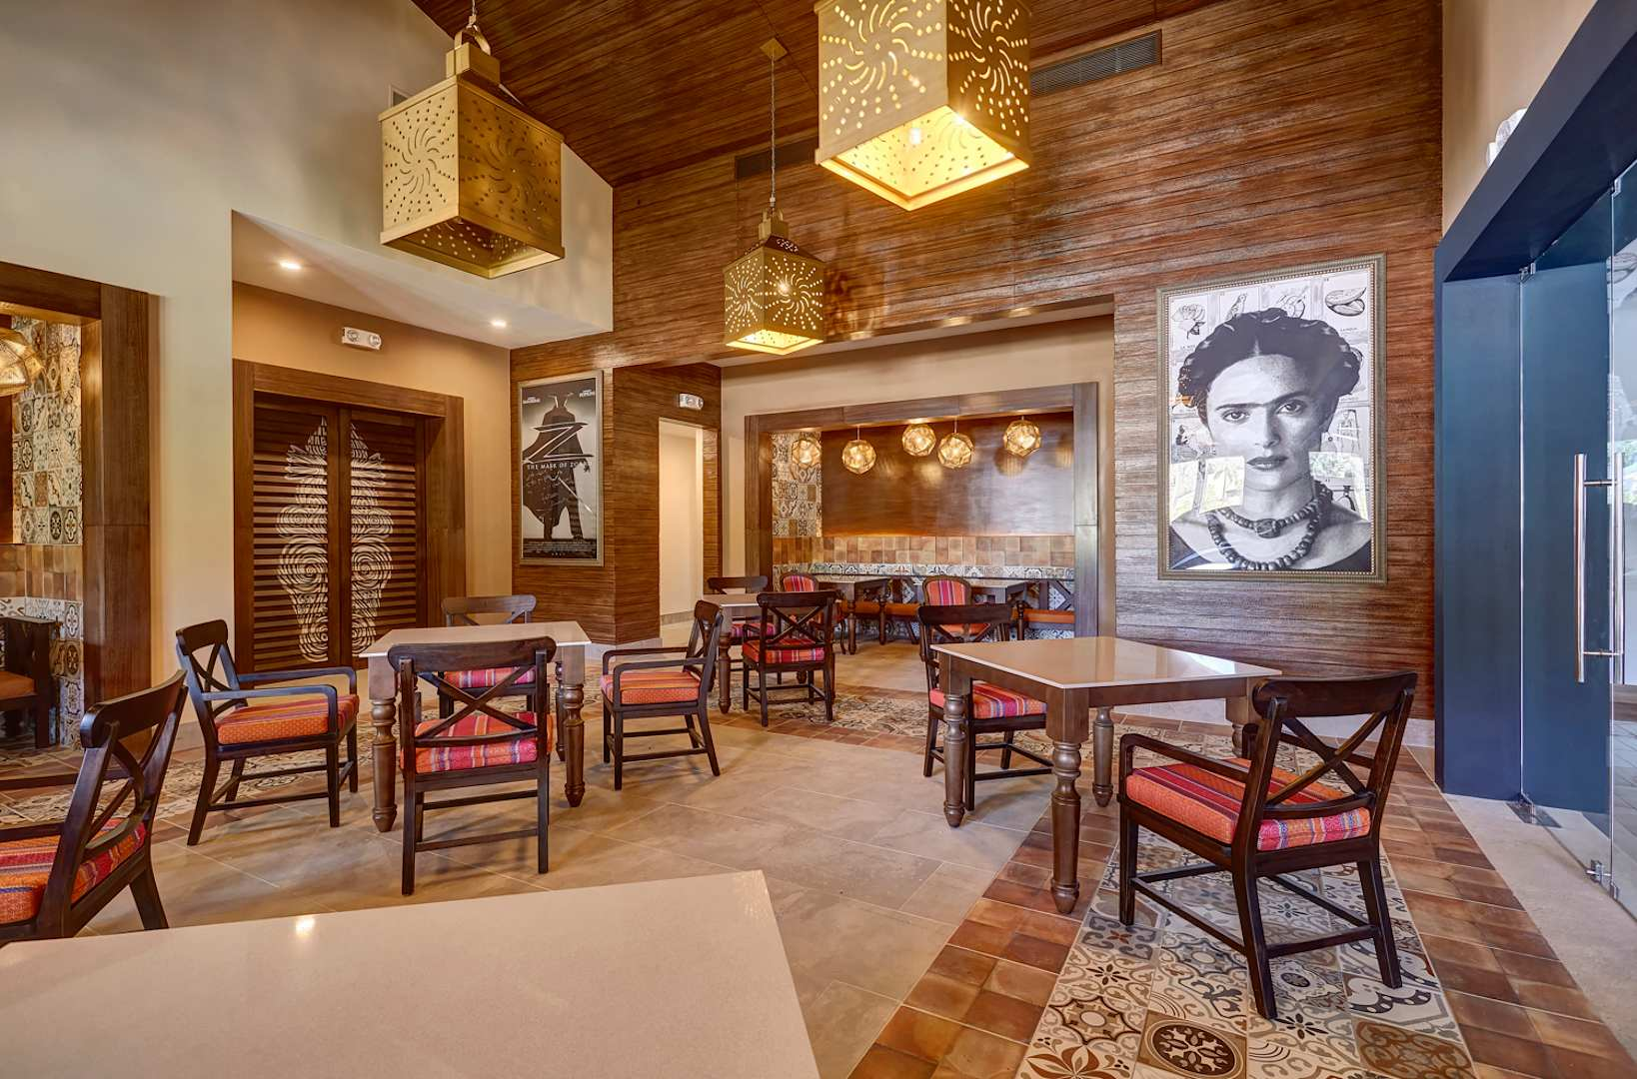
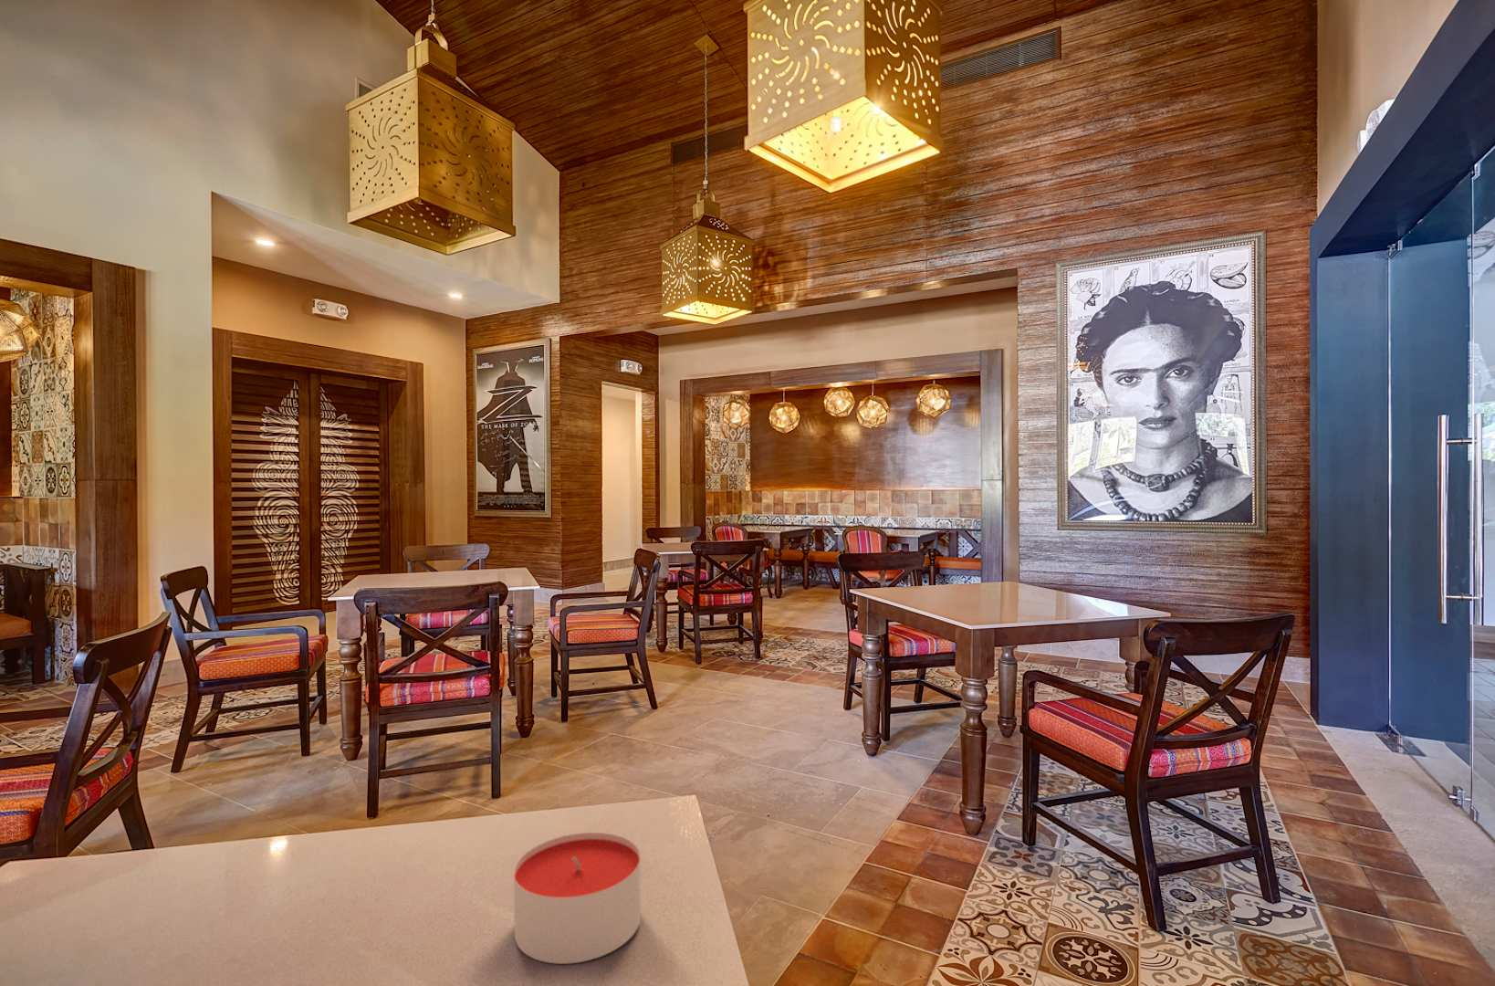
+ candle (579, 890)
